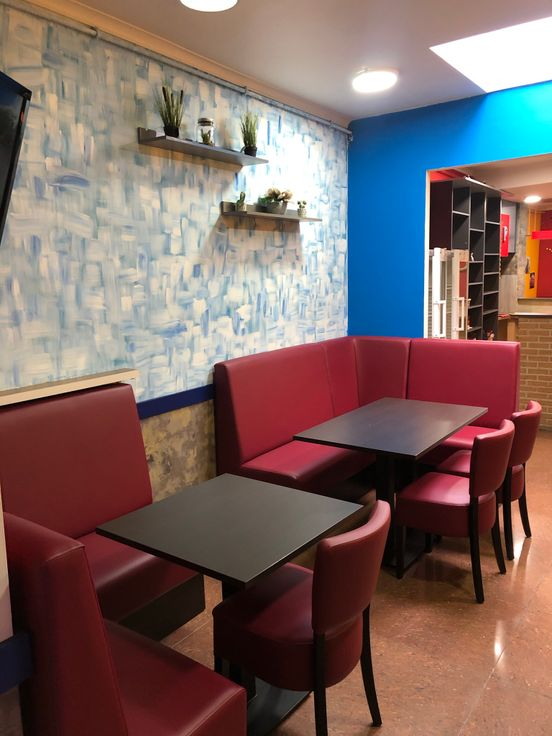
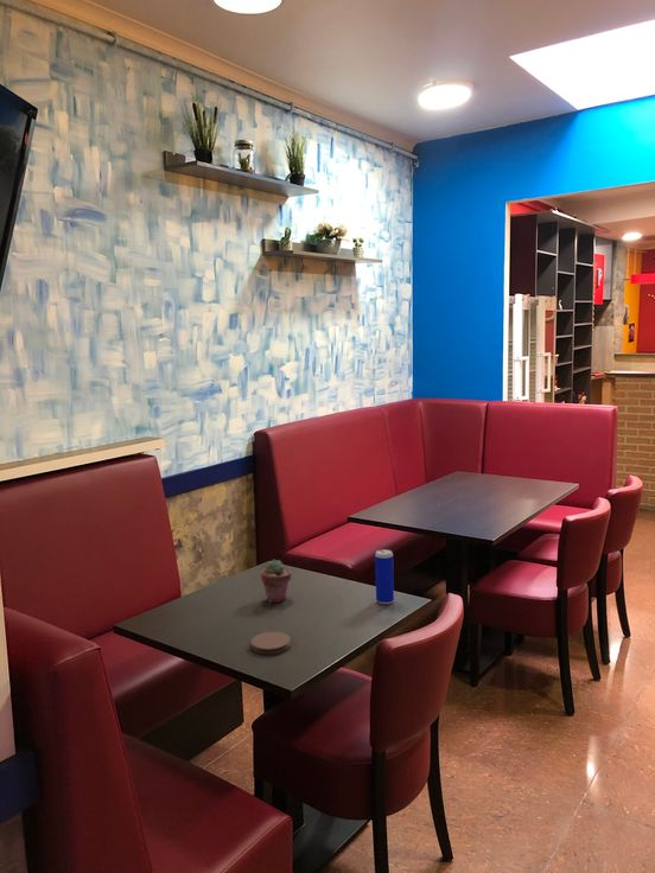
+ beverage can (384, 576)
+ coaster (271, 642)
+ potted succulent (275, 579)
